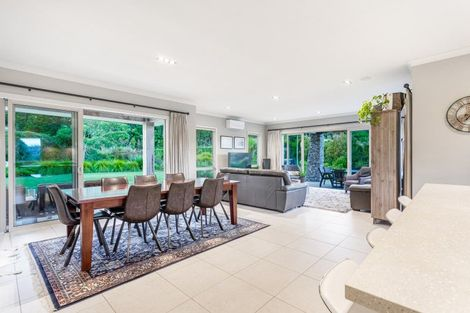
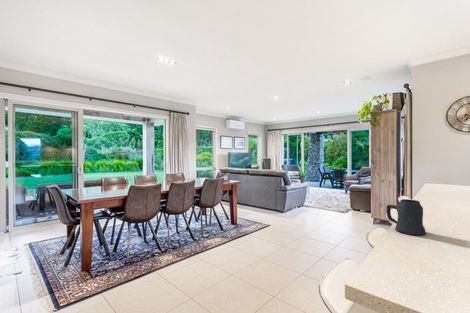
+ mug (405, 215)
